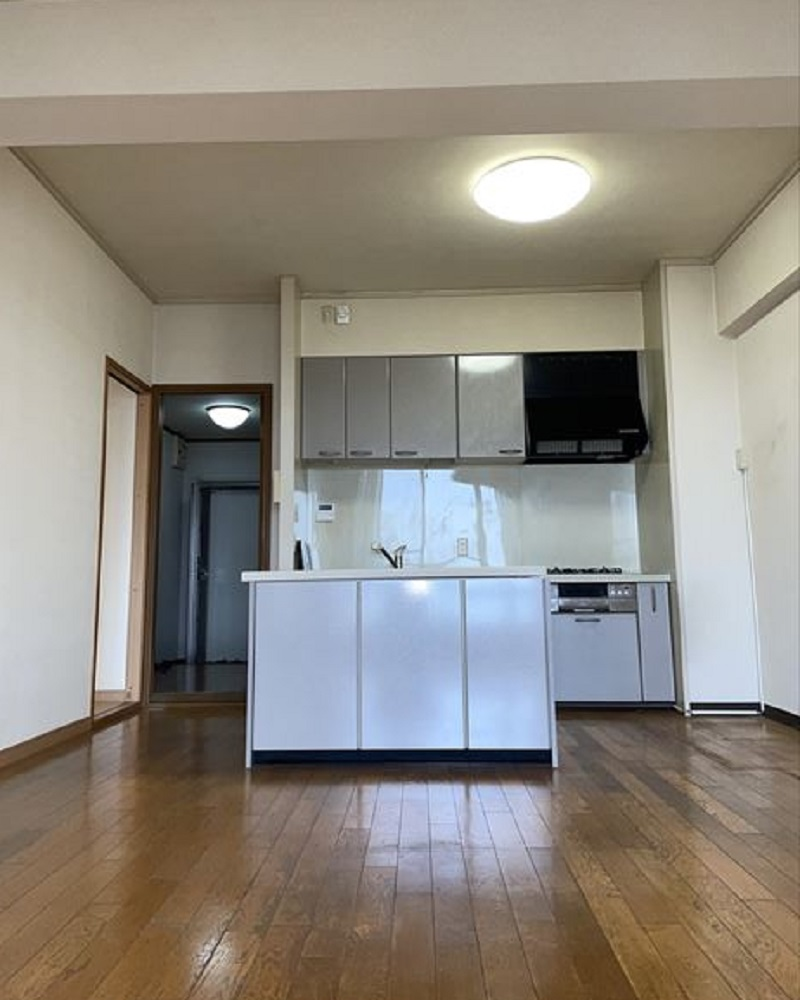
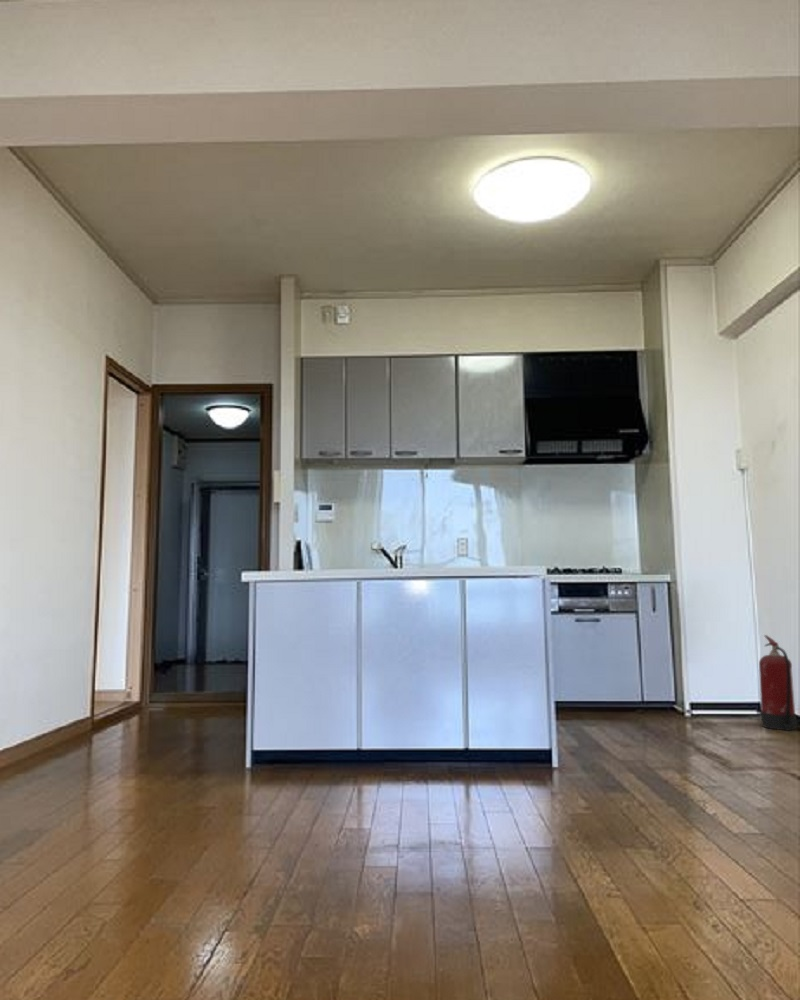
+ fire extinguisher (778, 681)
